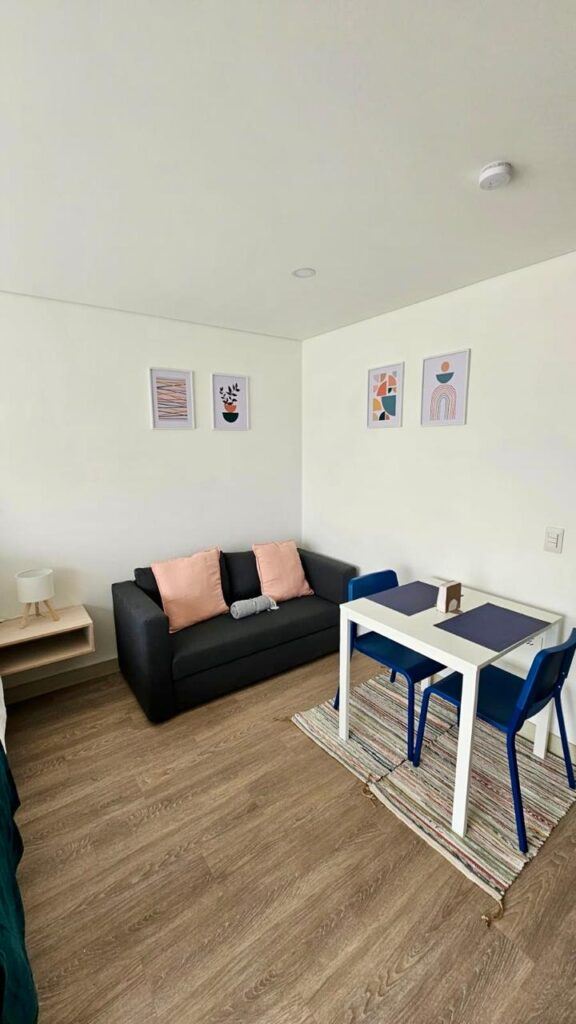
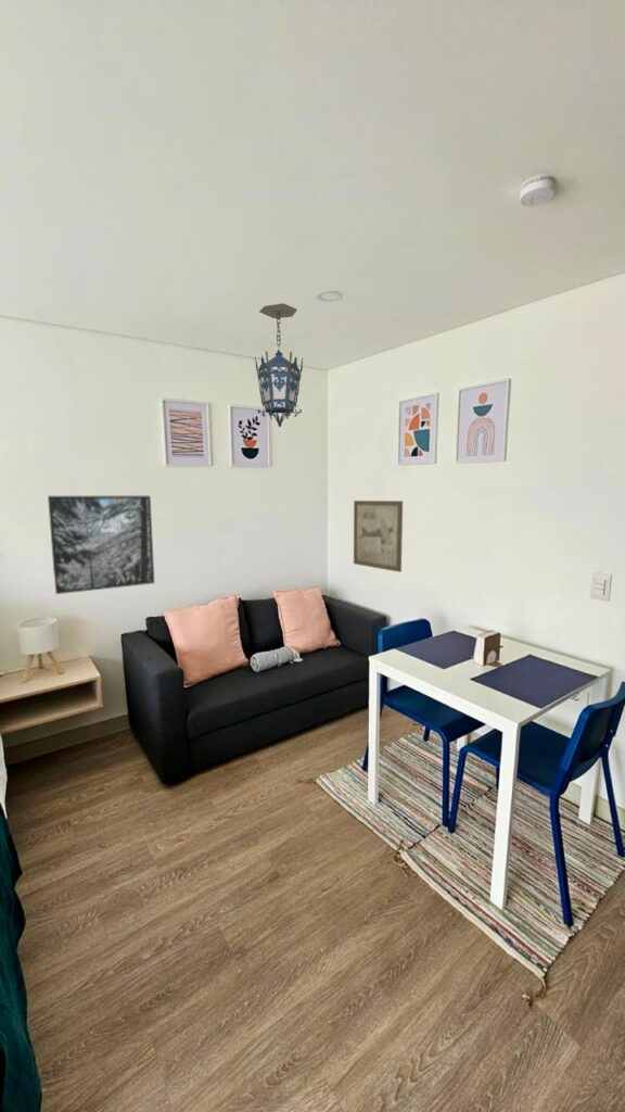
+ wall art (377, 534)
+ hanging lantern (279, 369)
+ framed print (104, 542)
